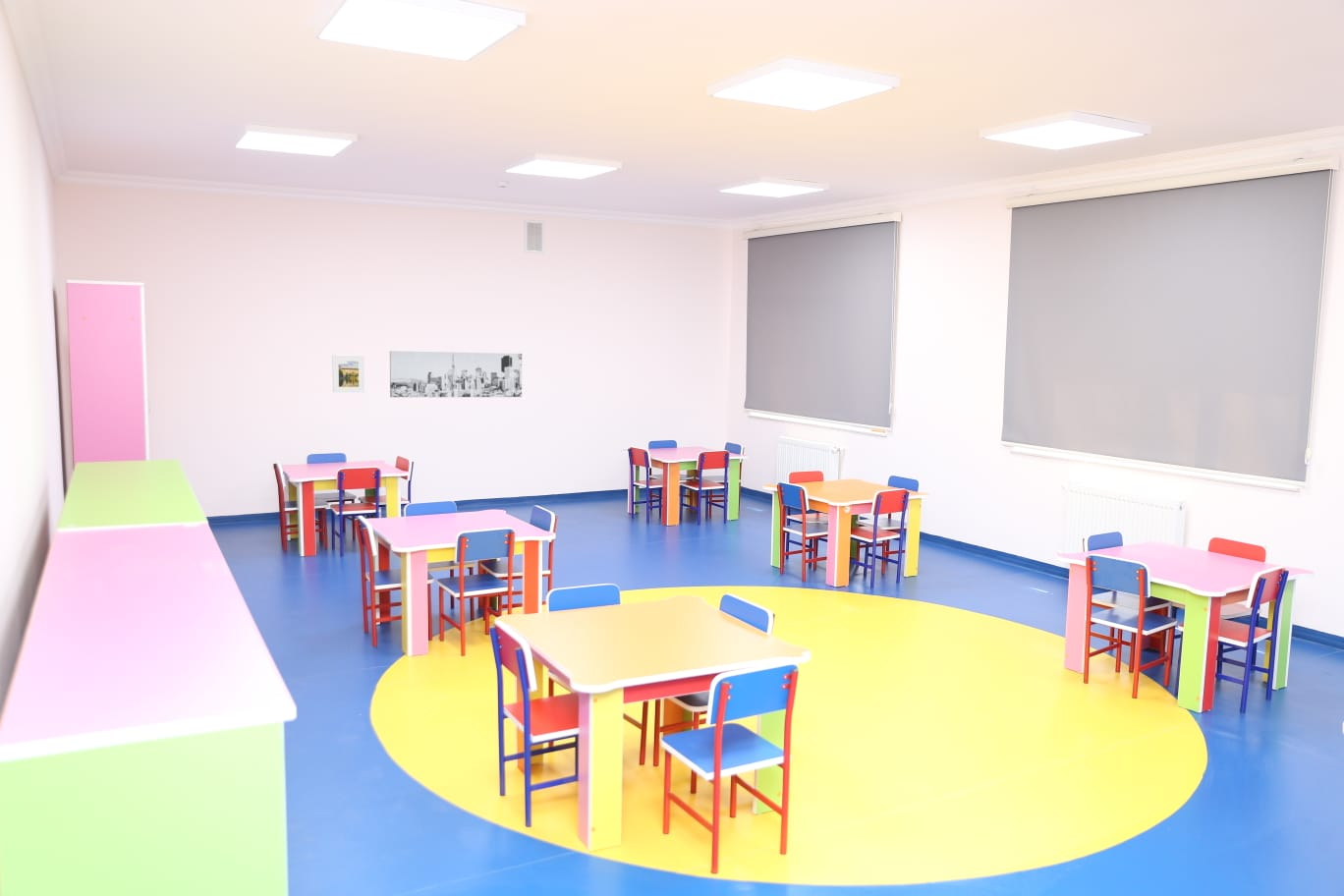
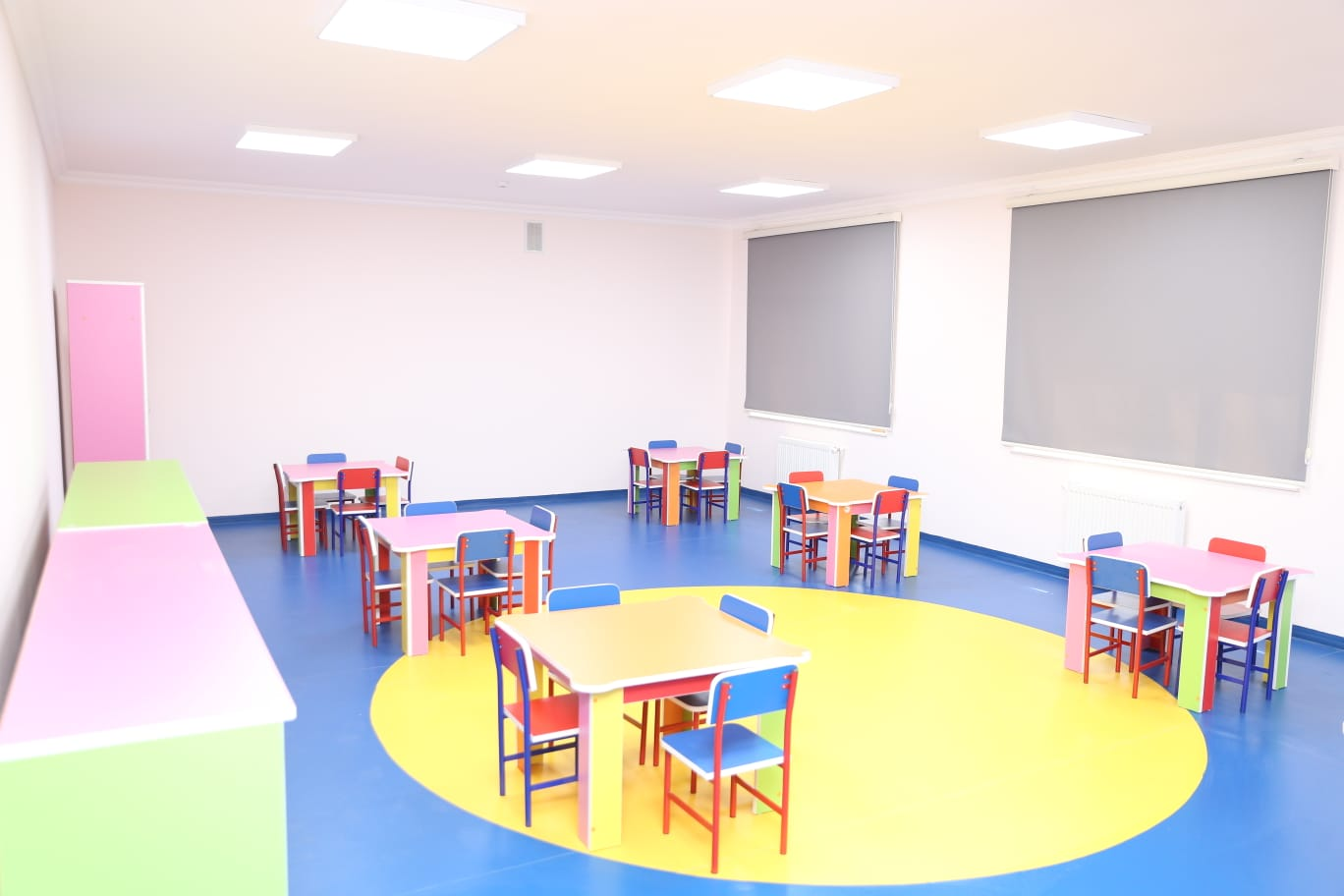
- wall art (458, 374)
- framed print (348, 373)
